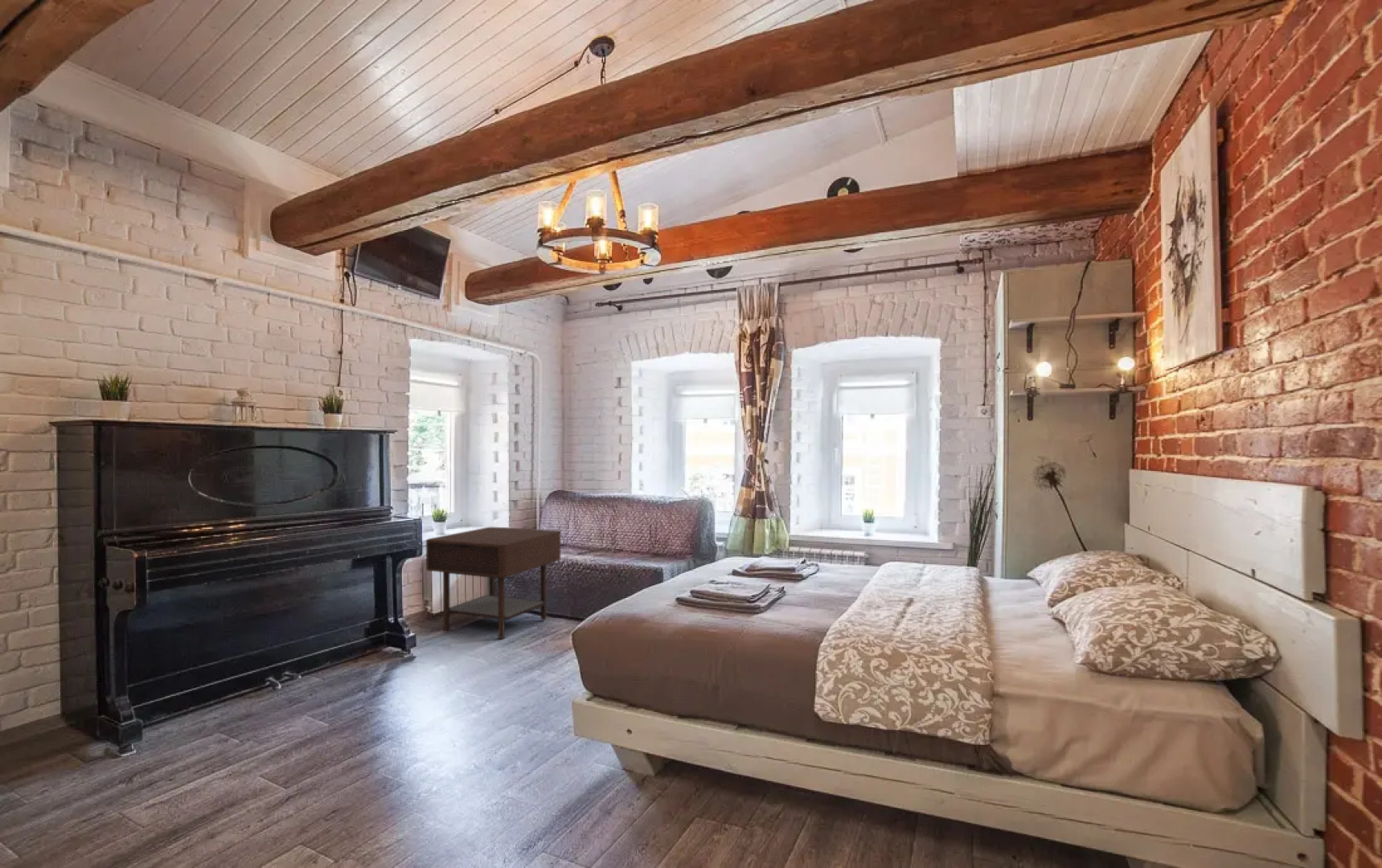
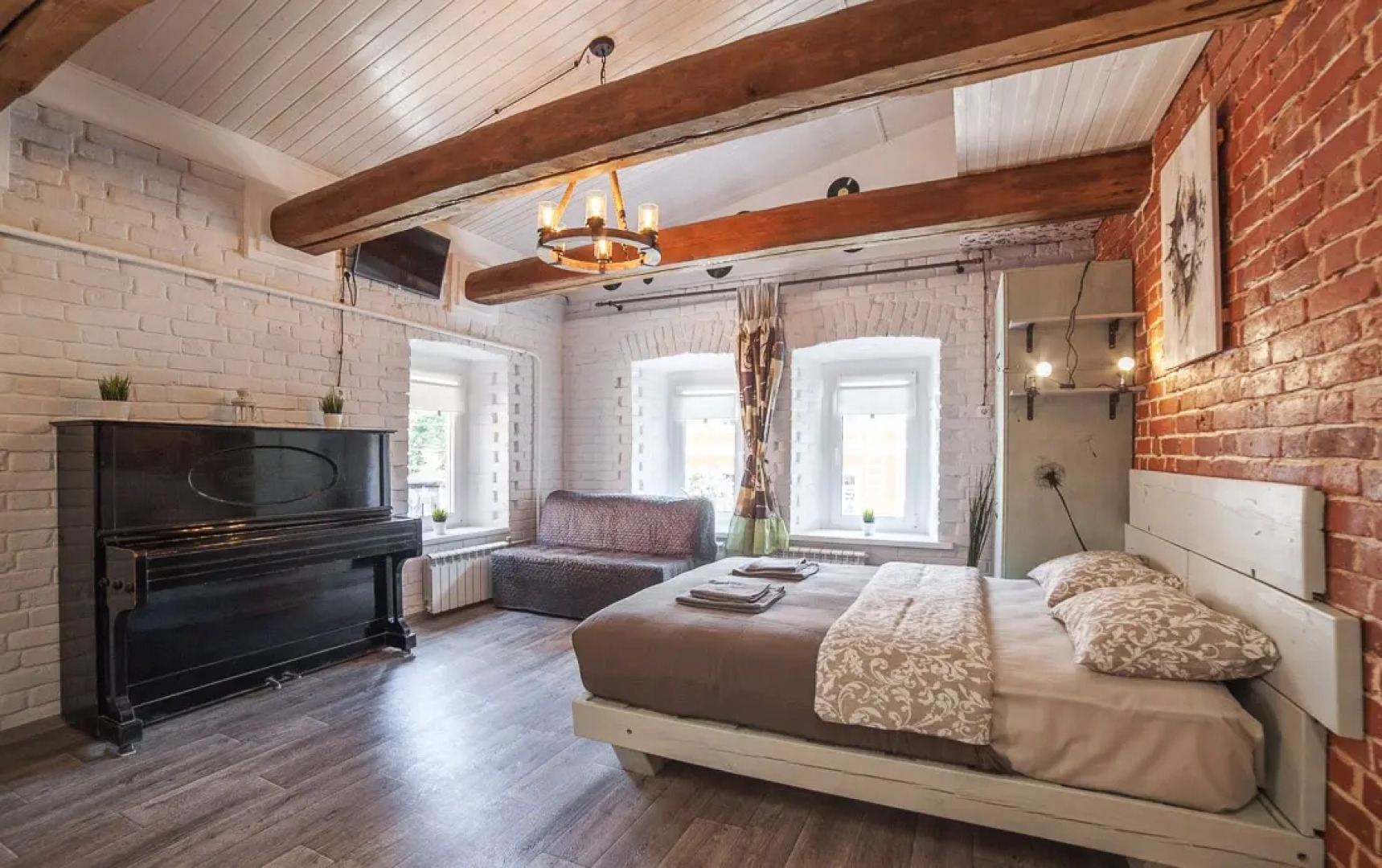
- side table (494, 579)
